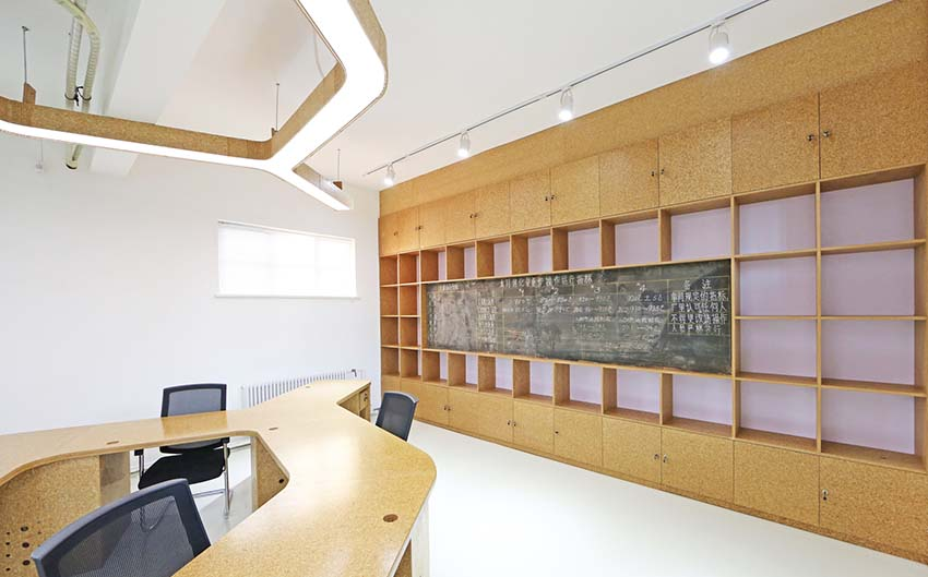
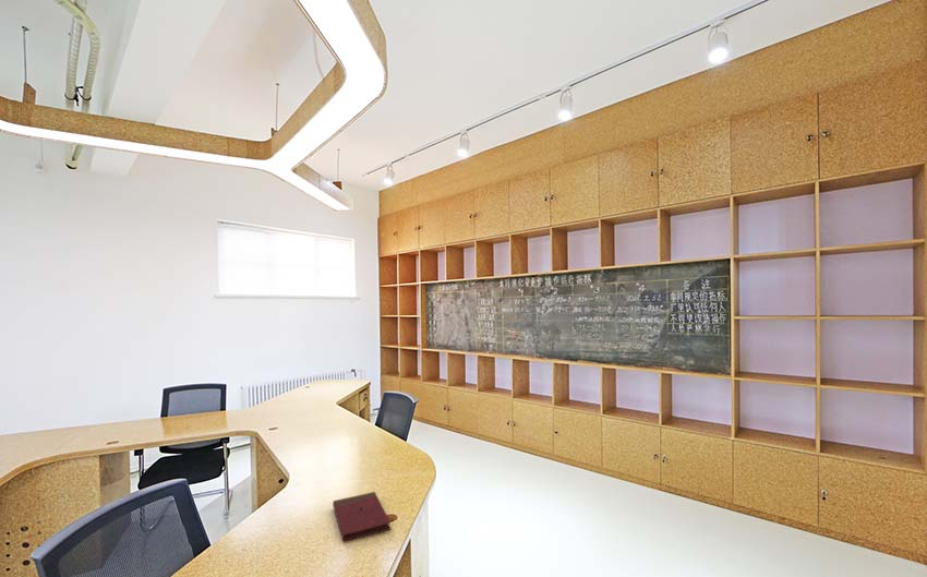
+ book (360, 514)
